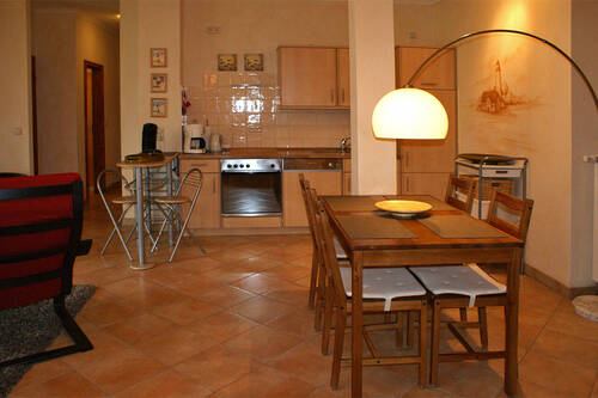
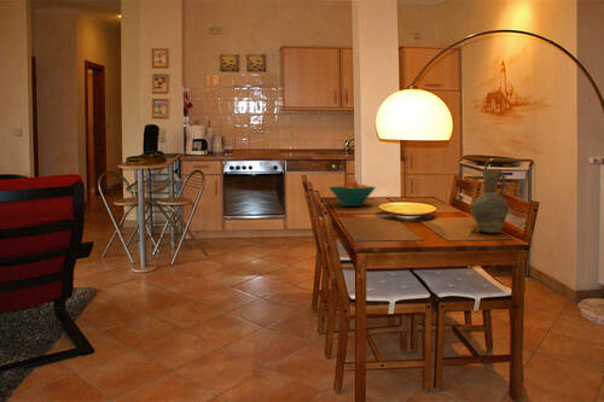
+ pitcher (489, 200)
+ fruit bowl (352, 192)
